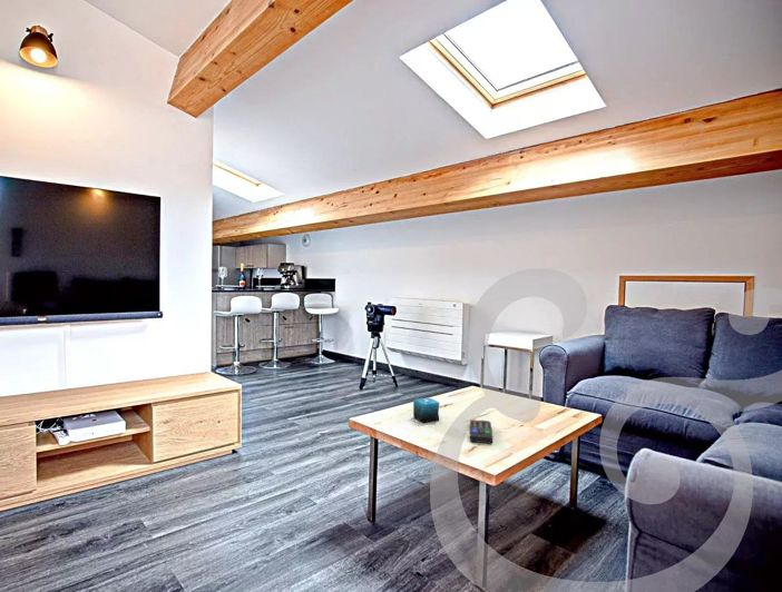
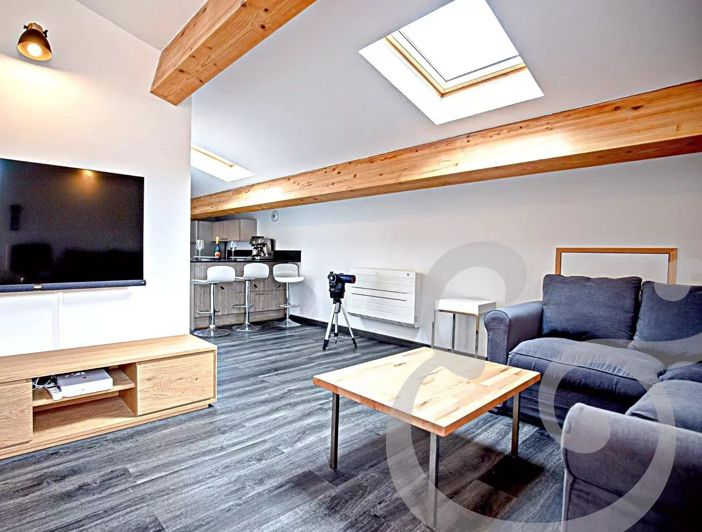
- candle (426, 405)
- remote control (480, 430)
